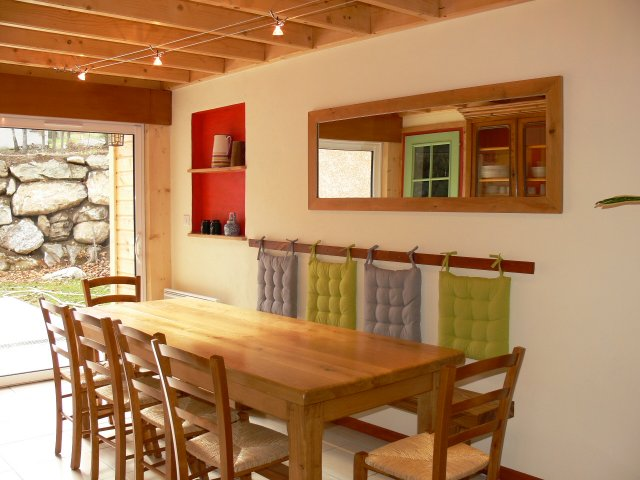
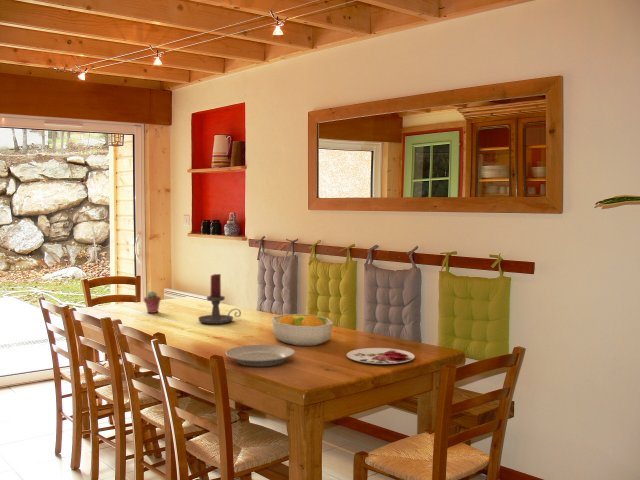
+ fruit bowl (301, 325)
+ candle holder (220, 297)
+ plate (380, 354)
+ plate (260, 356)
+ potted succulent (152, 301)
